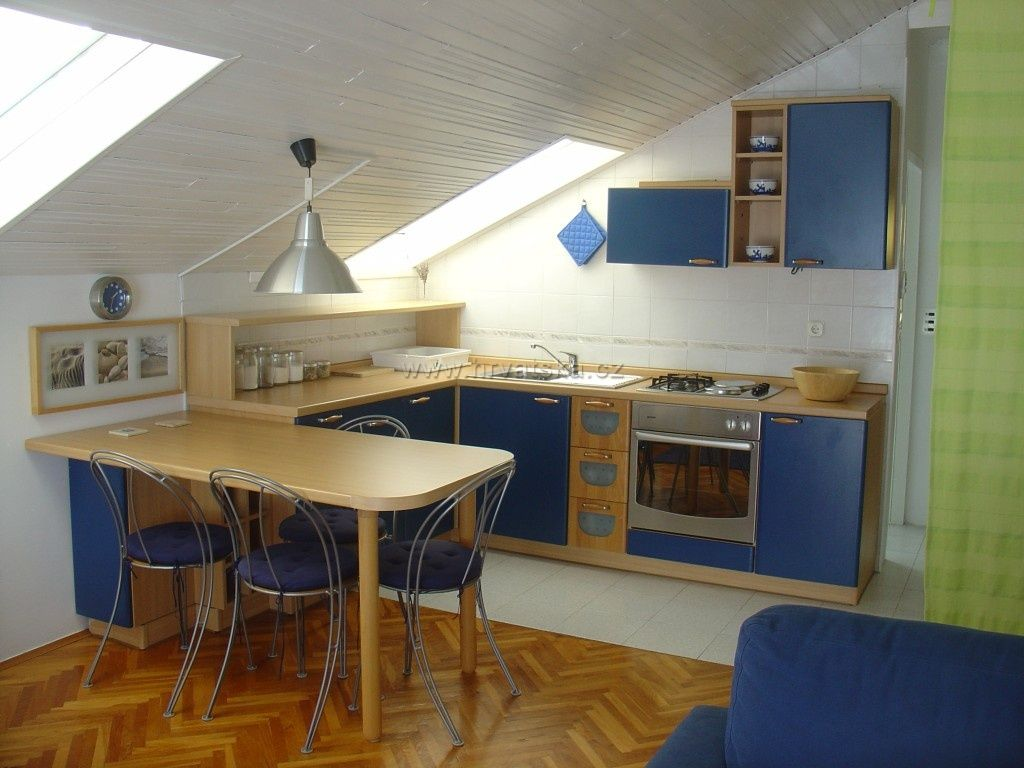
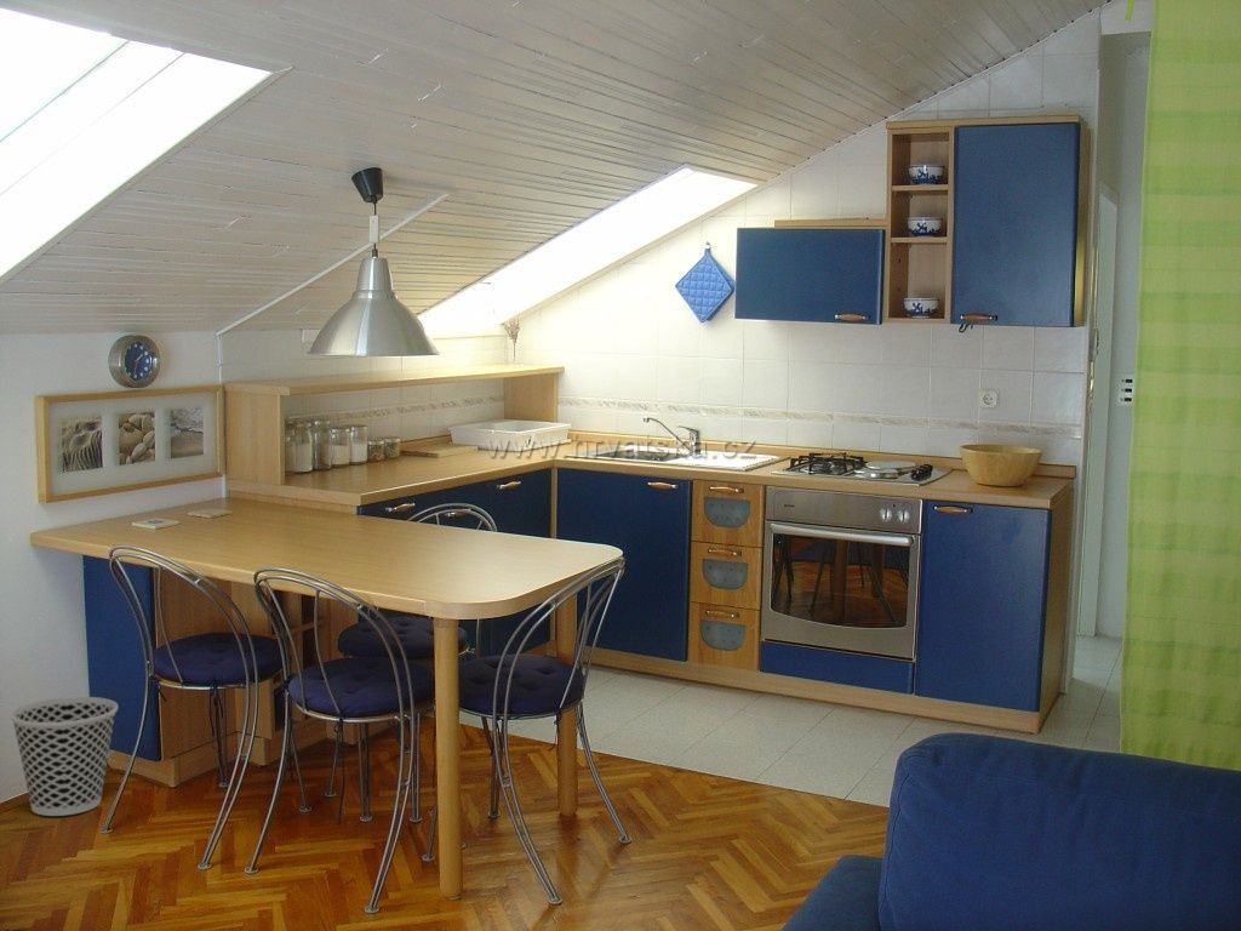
+ wastebasket (65, 756)
